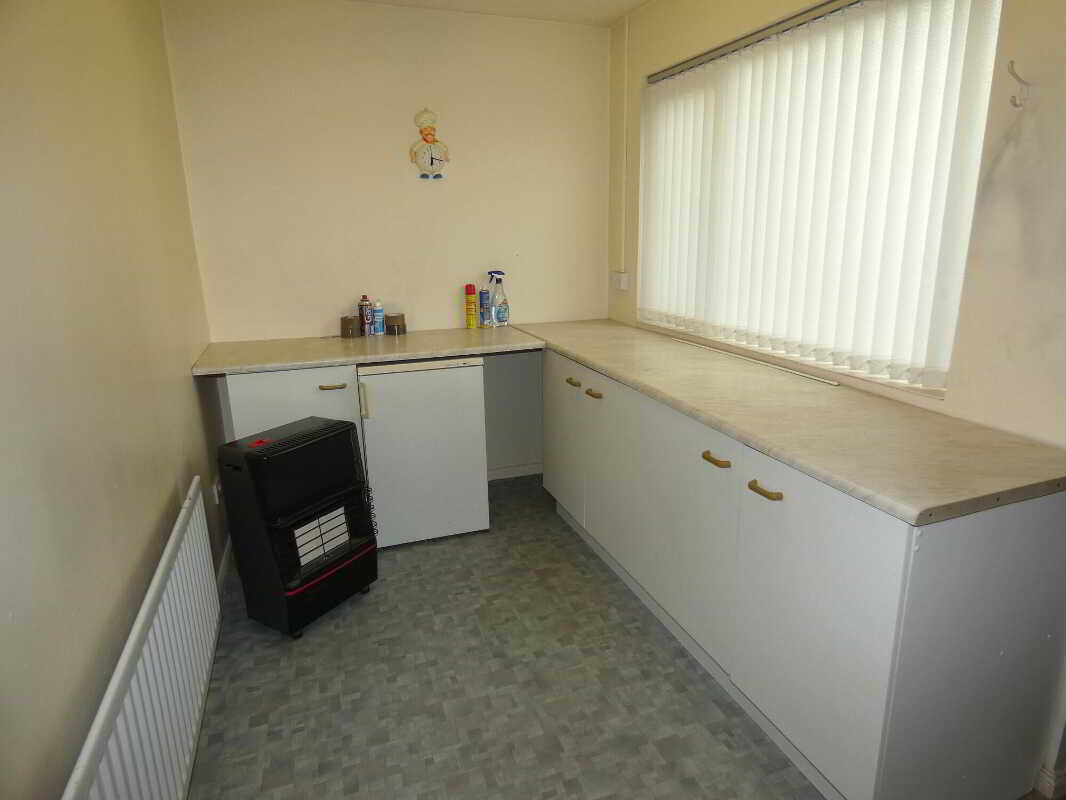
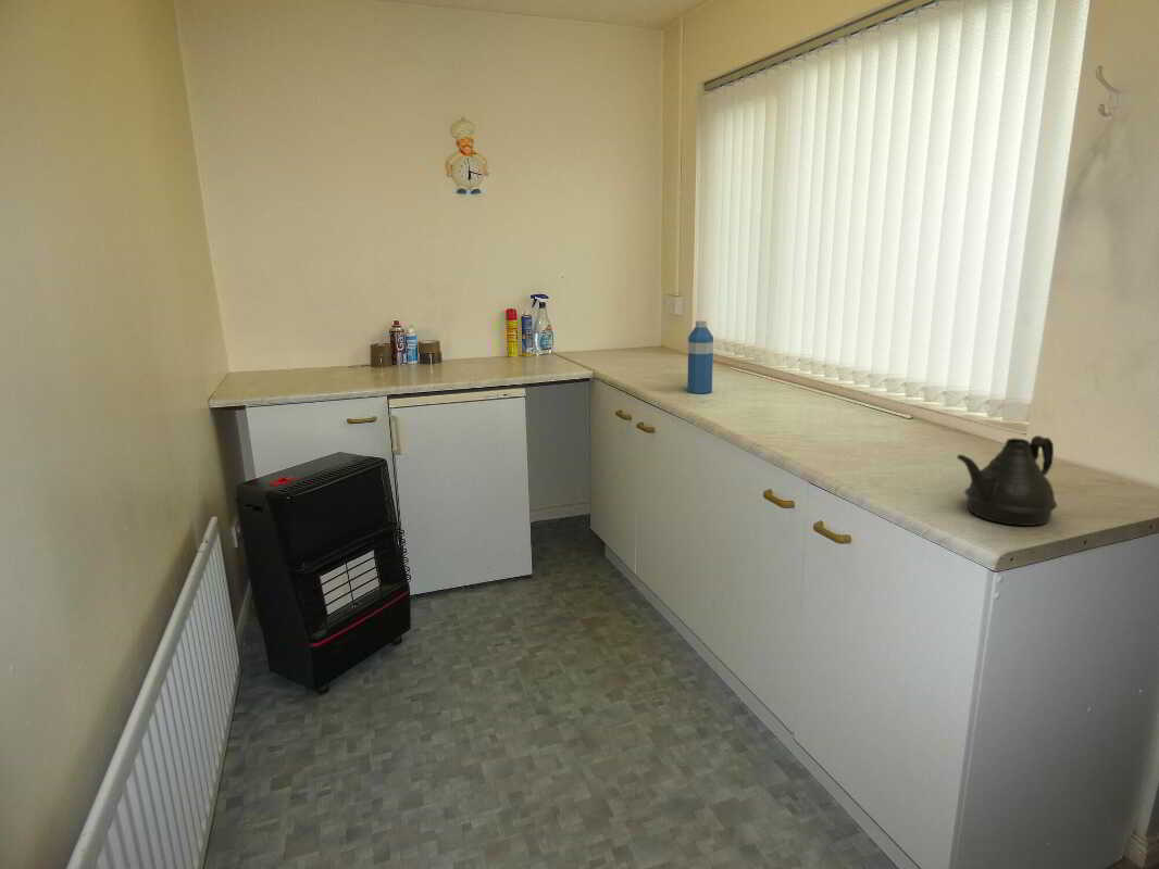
+ teapot (1000, 478)
+ water bottle (700, 356)
